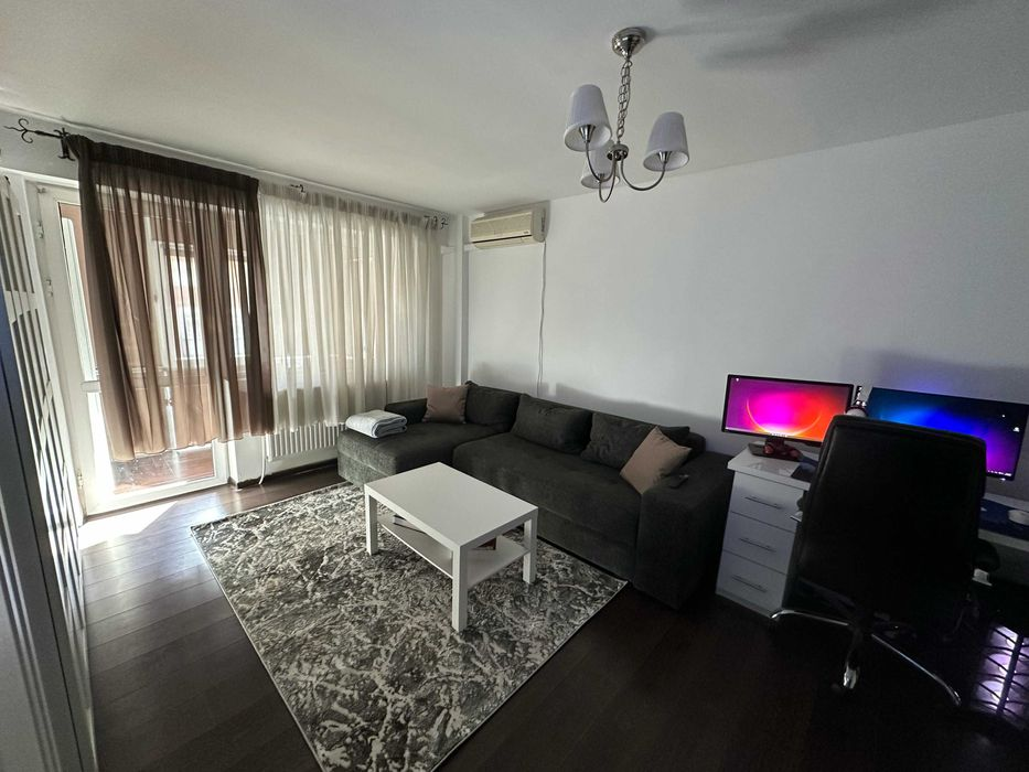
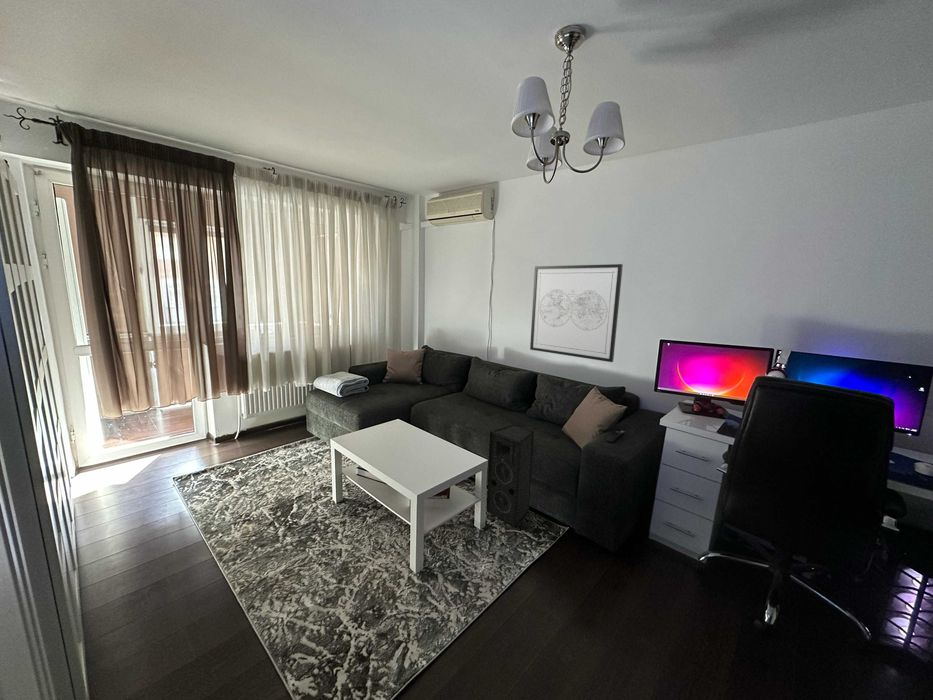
+ speaker (512, 472)
+ wall art (571, 311)
